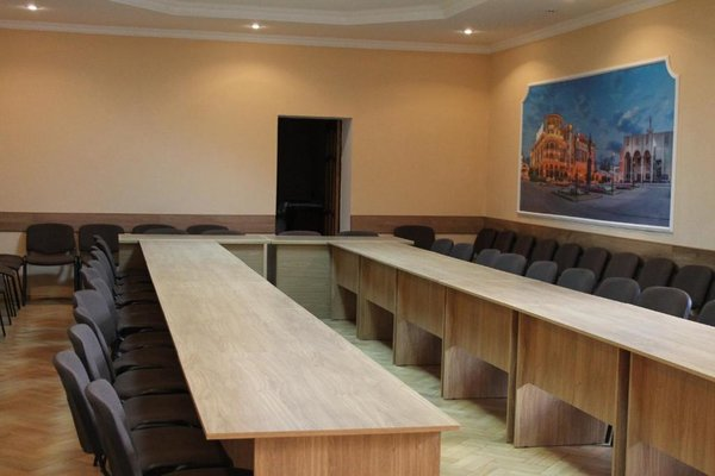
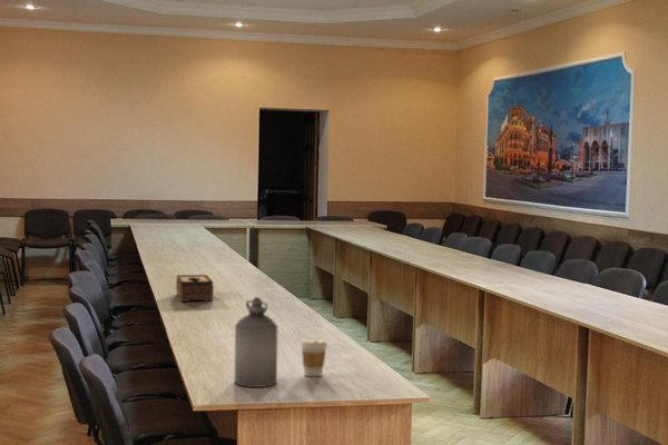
+ coffee cup (313, 356)
+ tissue box (194, 287)
+ bottle (256, 339)
